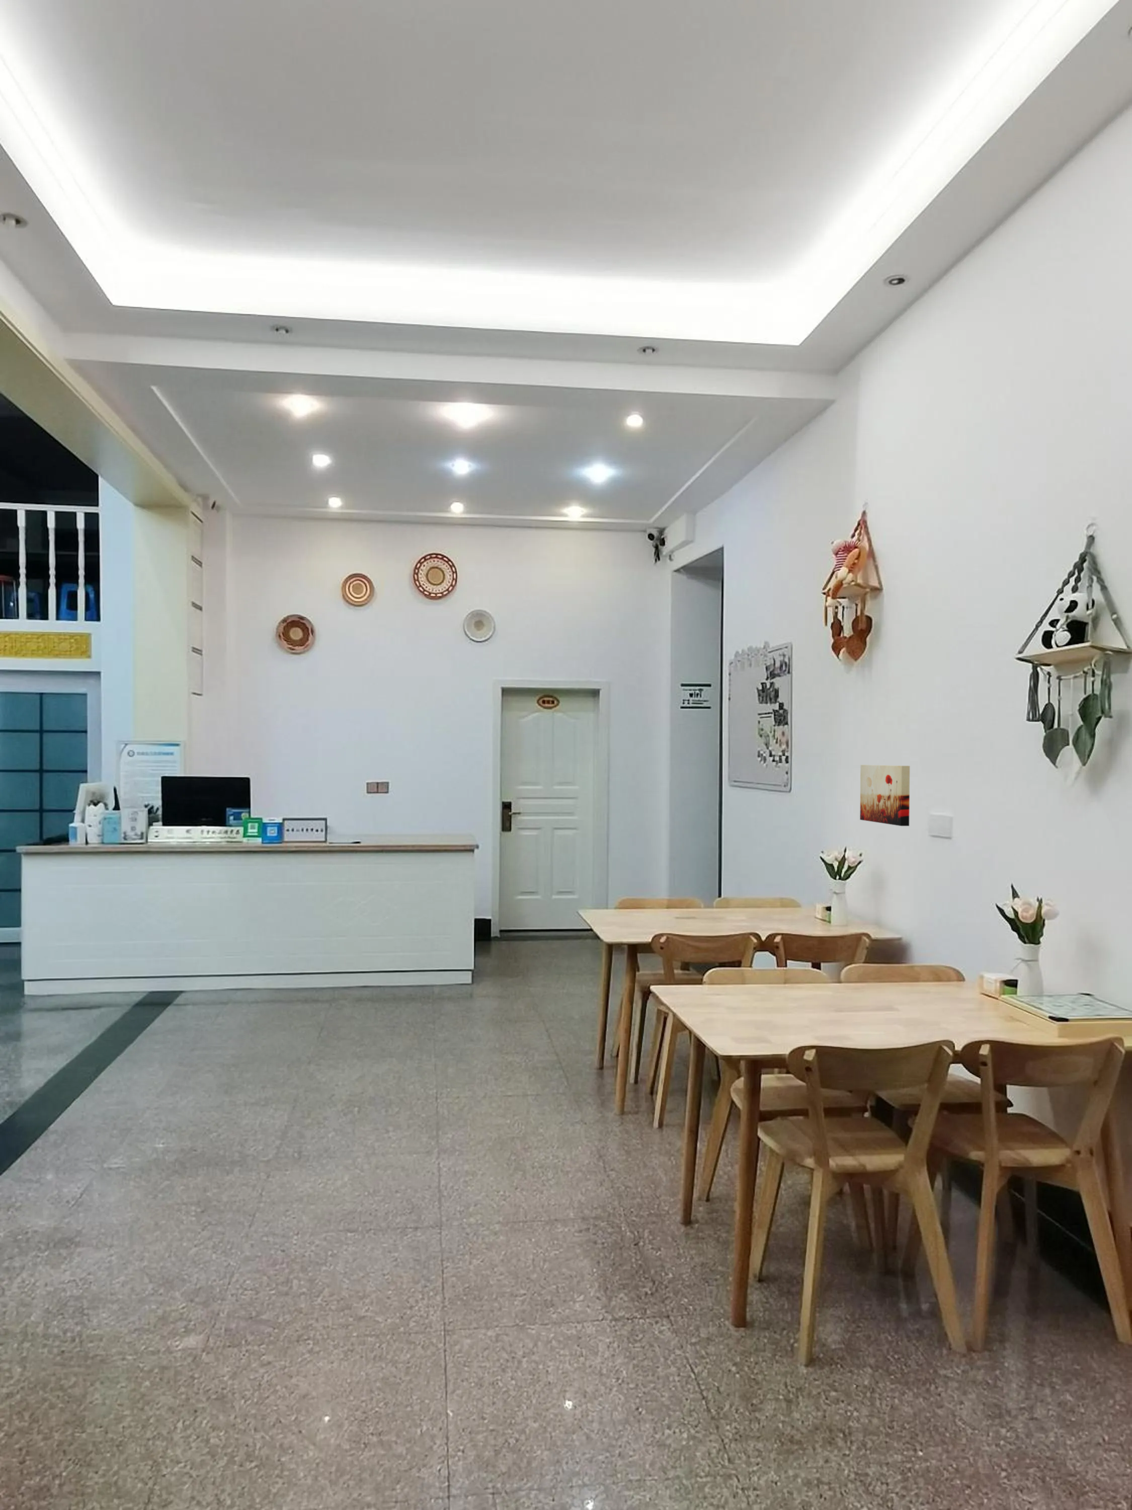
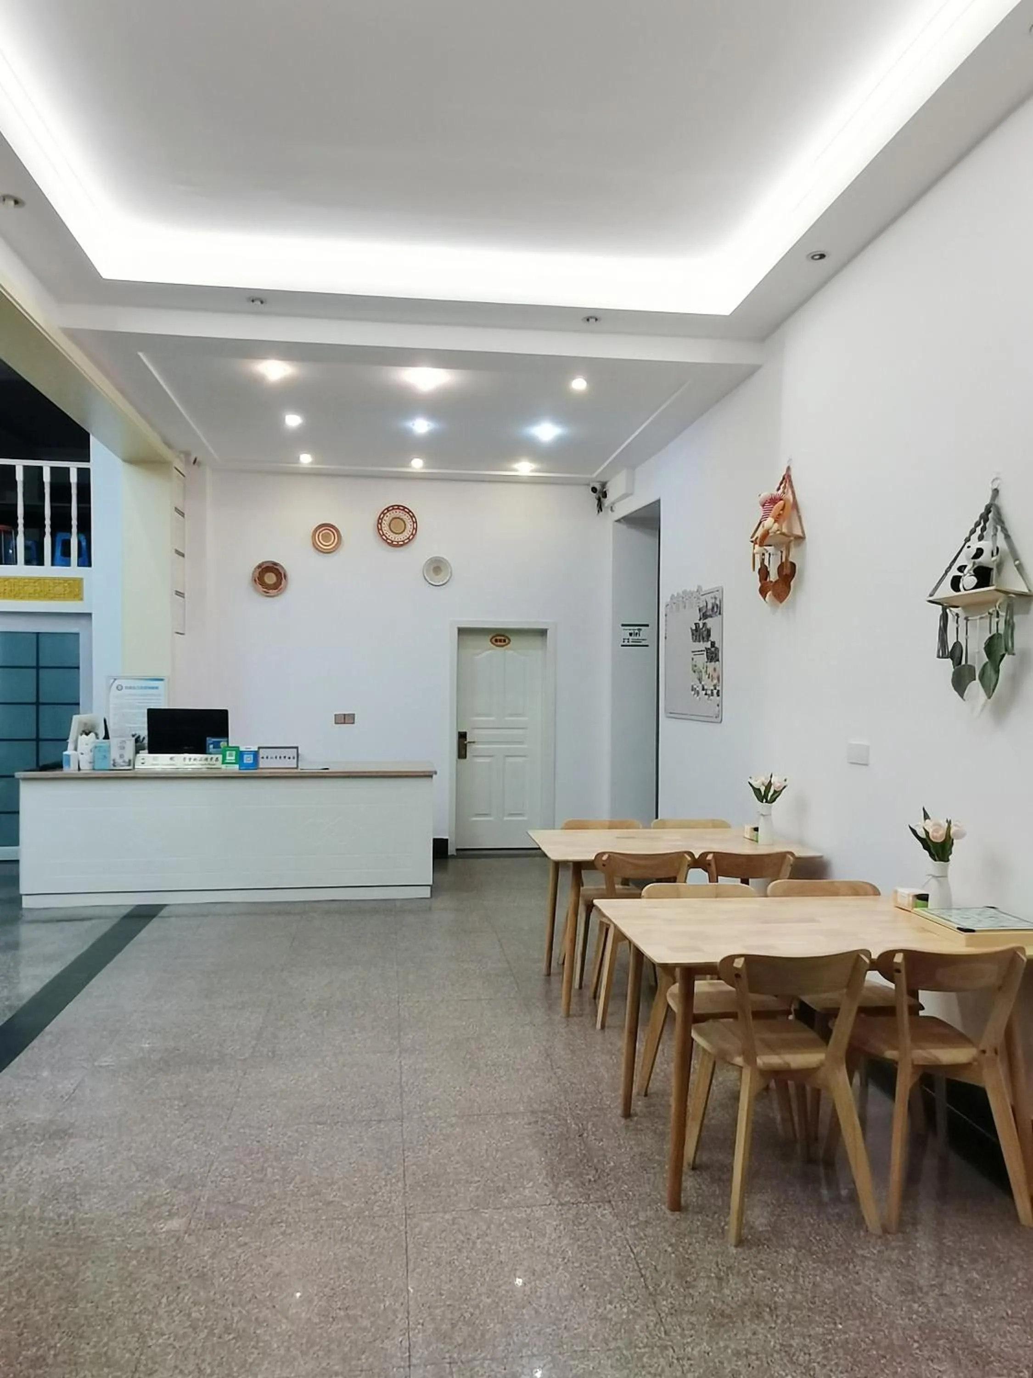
- wall art (883, 794)
